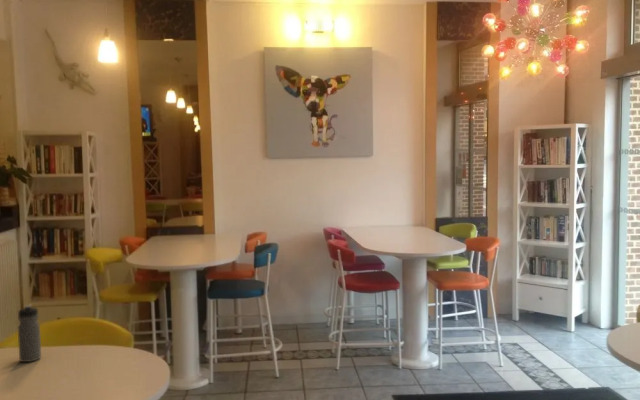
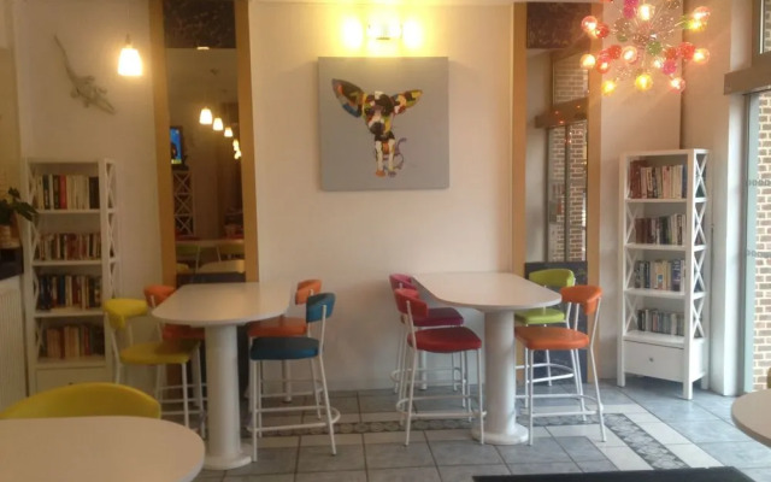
- water bottle (29, 332)
